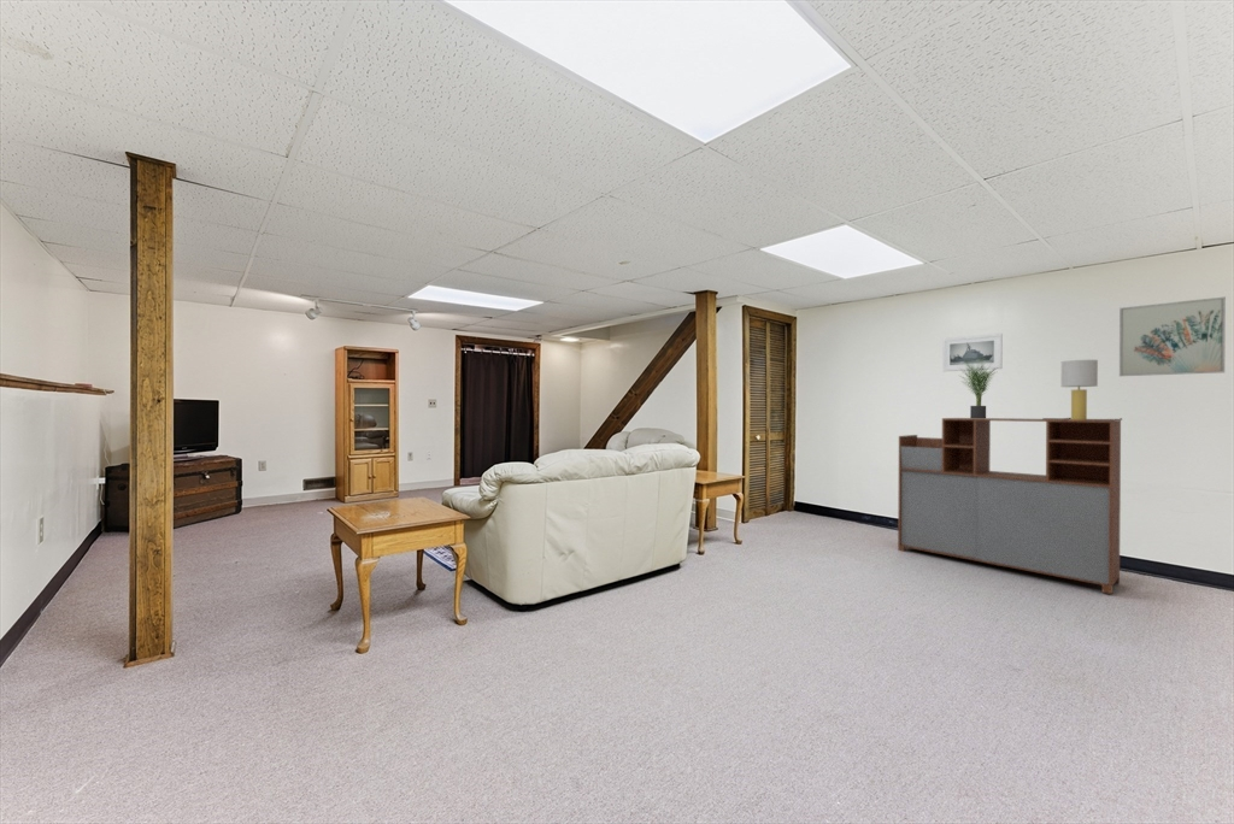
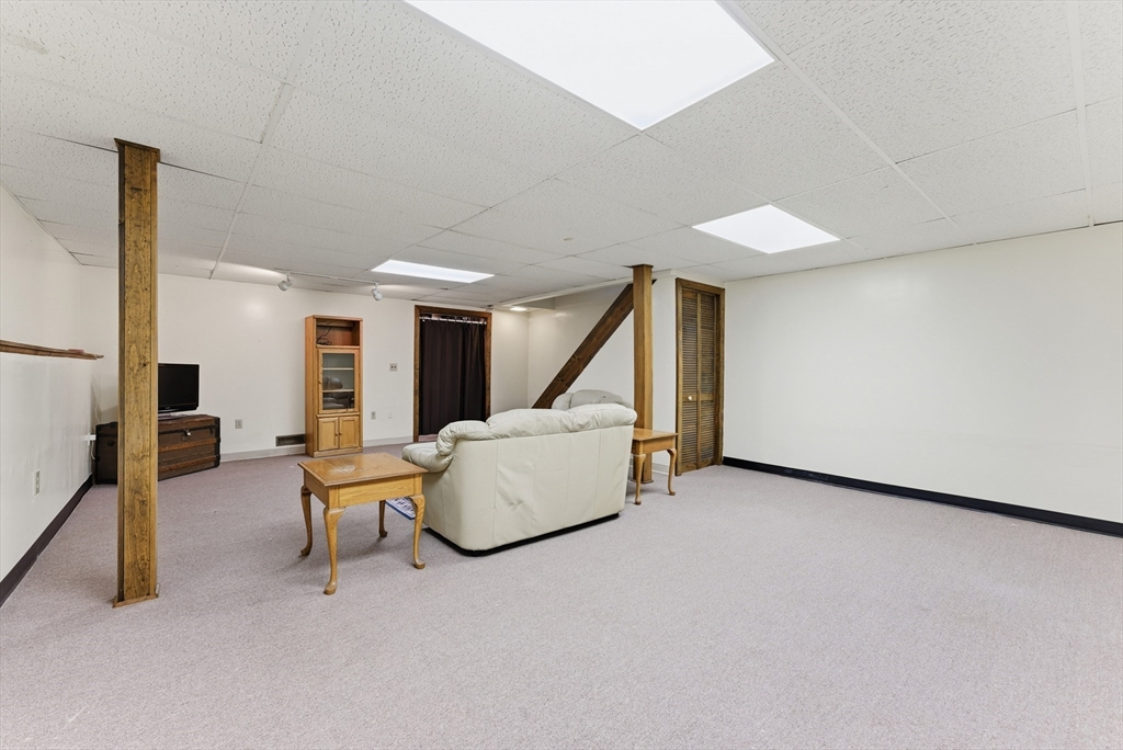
- storage cabinet (998, 492)
- table lamp (1080, 390)
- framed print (971, 353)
- potted plant (977, 385)
- wall art (1169, 339)
